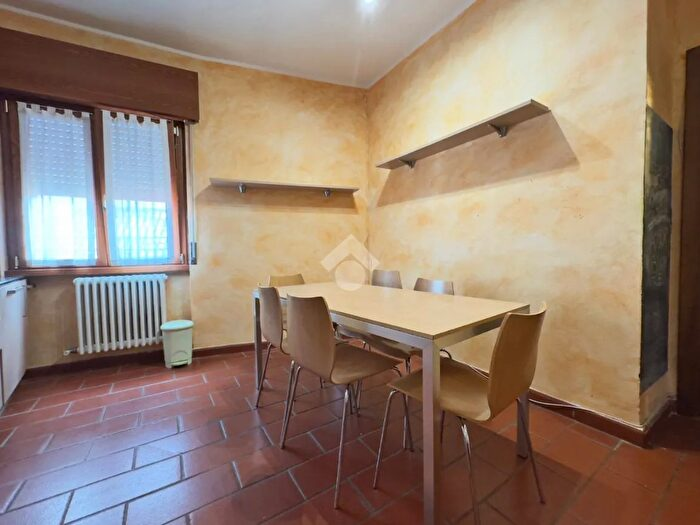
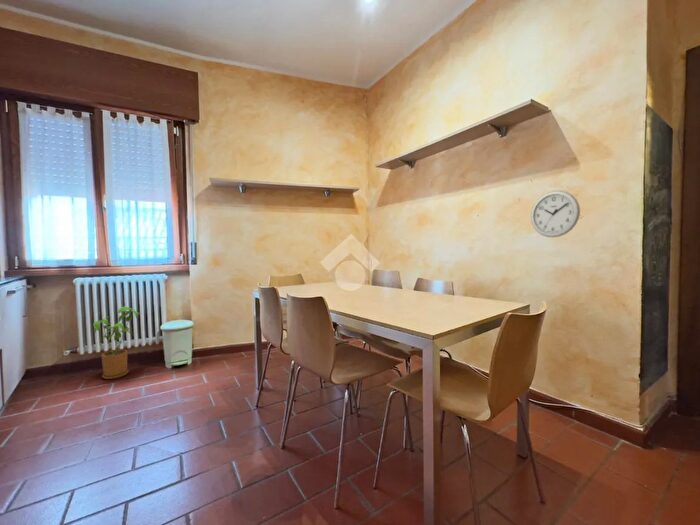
+ wall clock (553, 214)
+ house plant (115, 342)
